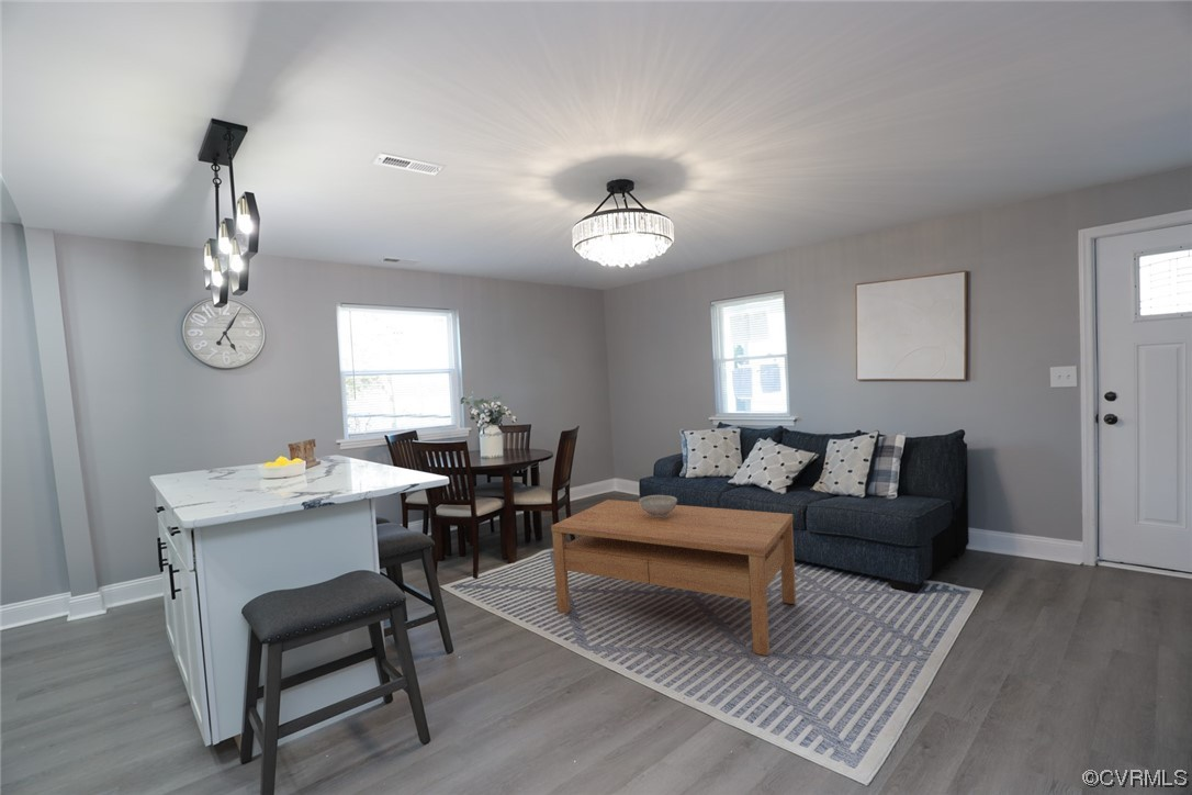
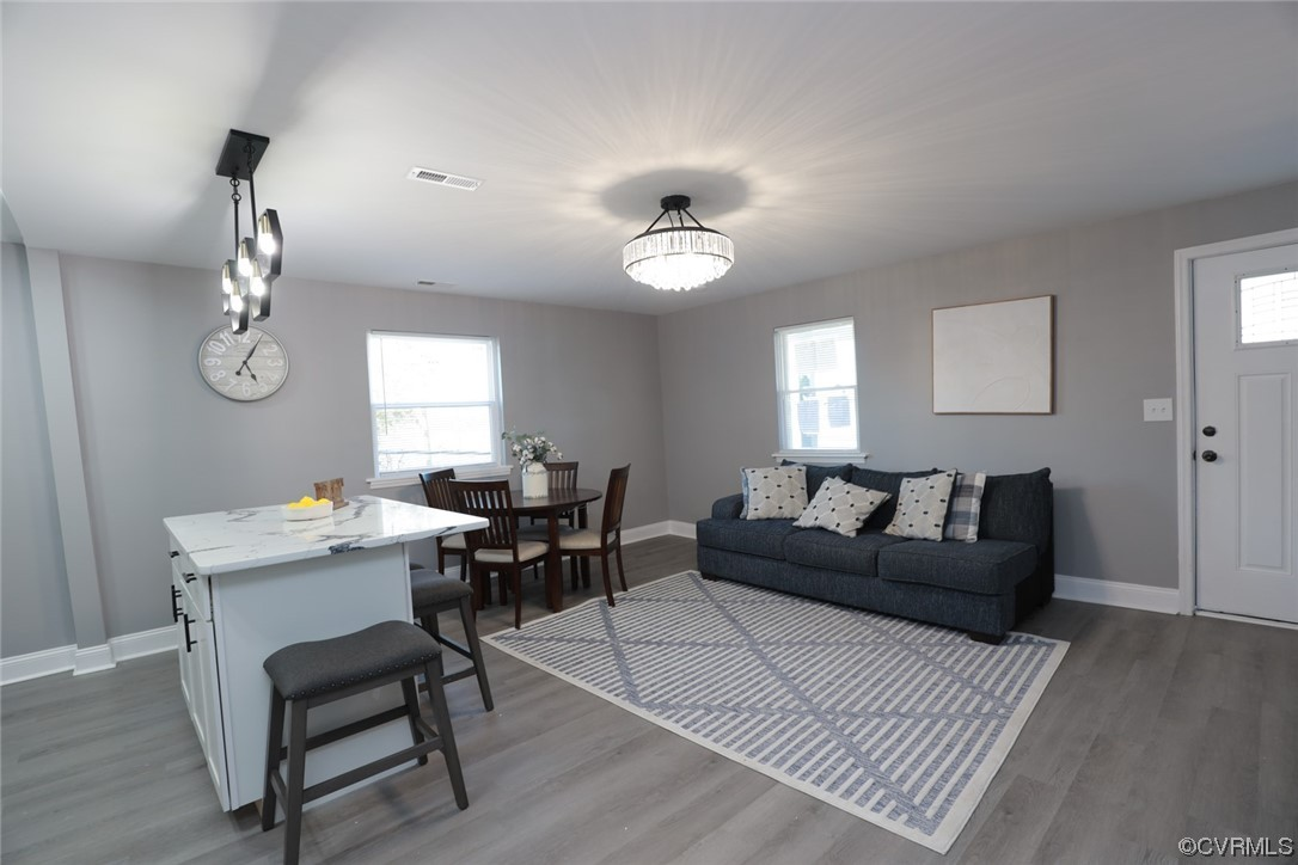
- decorative bowl (659, 507)
- coffee table (673, 563)
